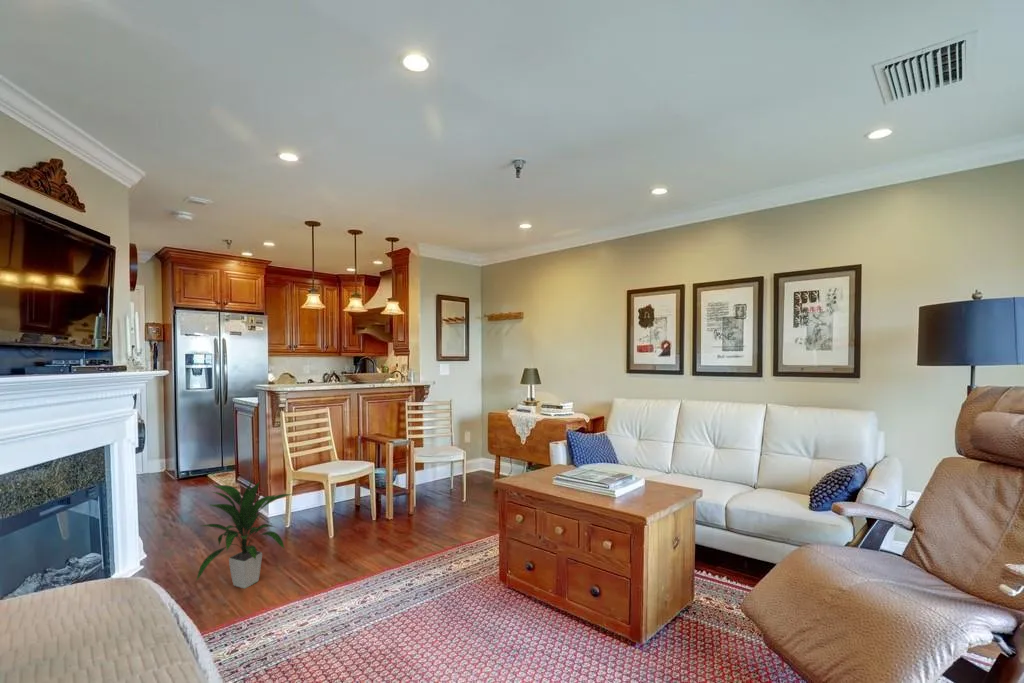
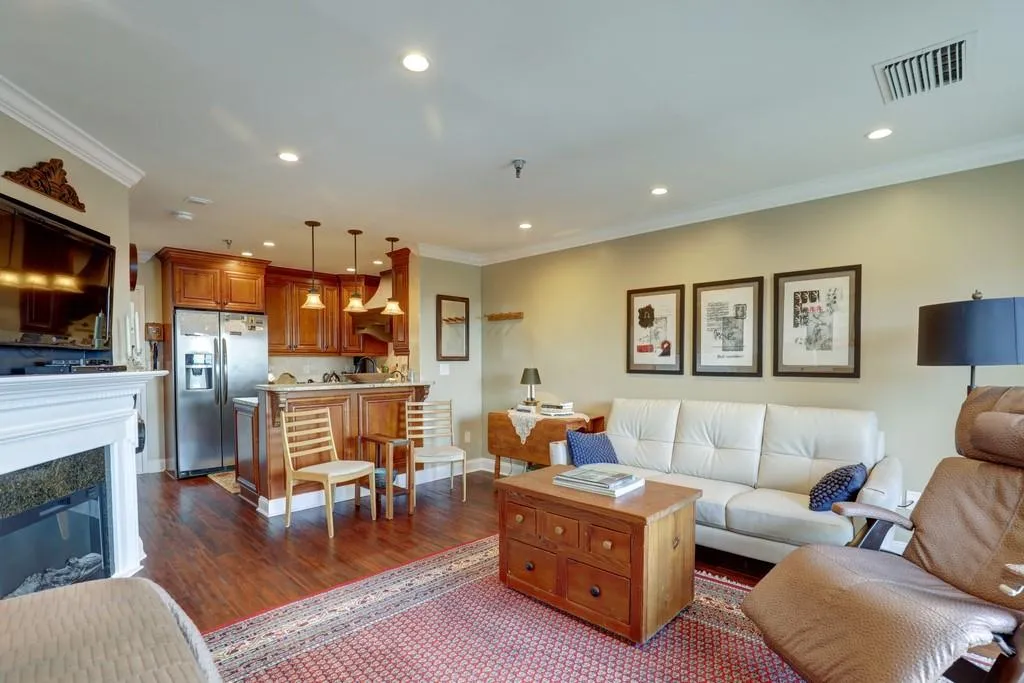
- indoor plant (240, 531)
